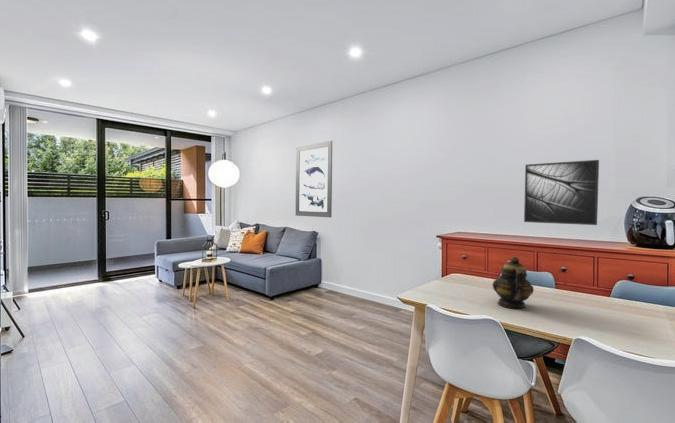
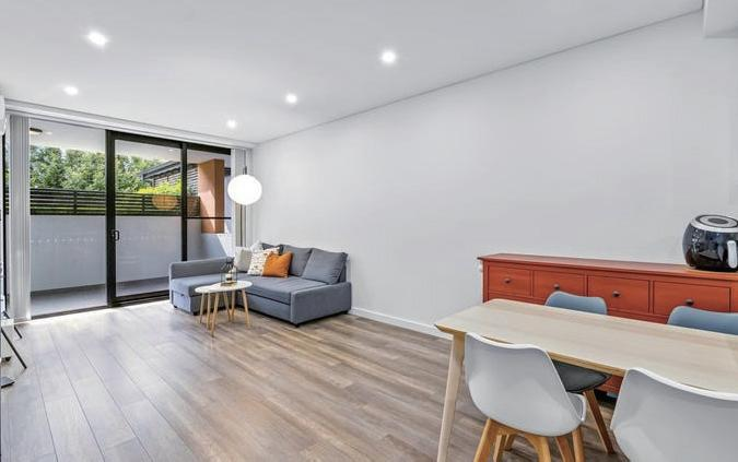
- teapot (513, 280)
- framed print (559, 193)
- wall art (312, 180)
